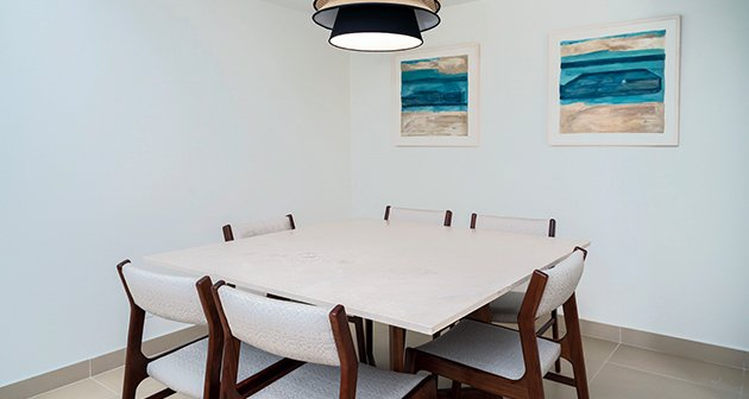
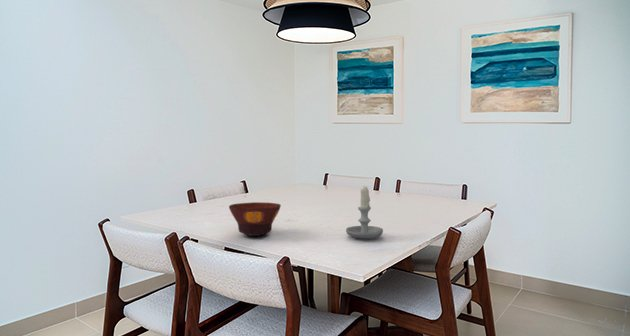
+ bowl (255, 220)
+ candle (364, 211)
